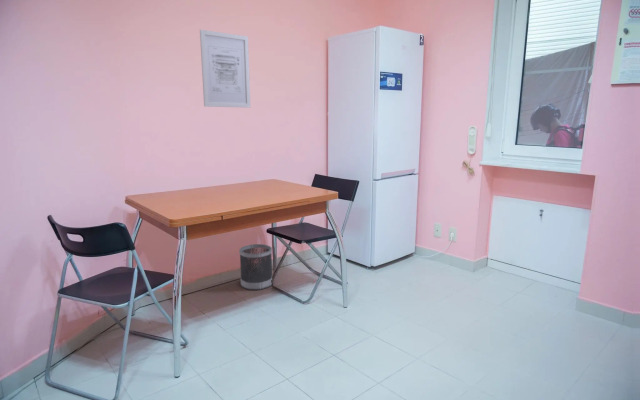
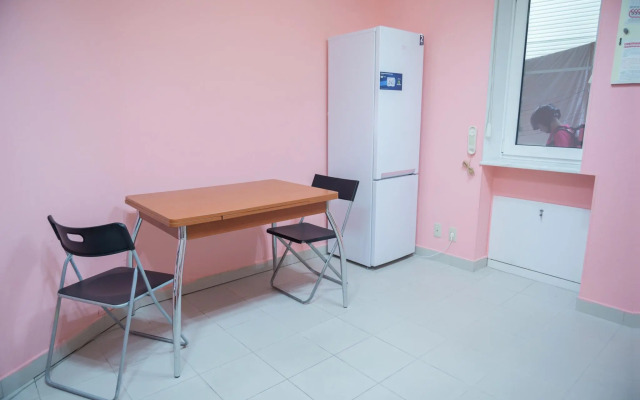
- wall art (226, 70)
- wastebasket (256, 266)
